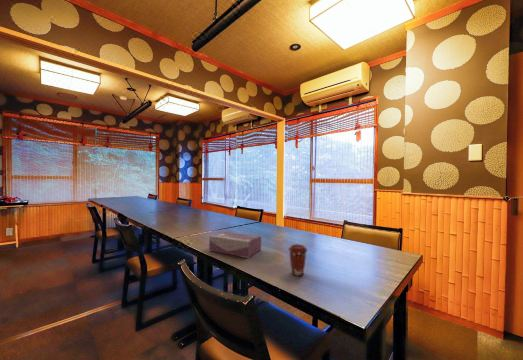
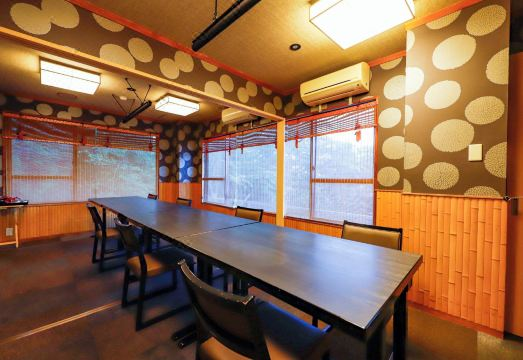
- tissue box (235, 242)
- coffee cup (297, 259)
